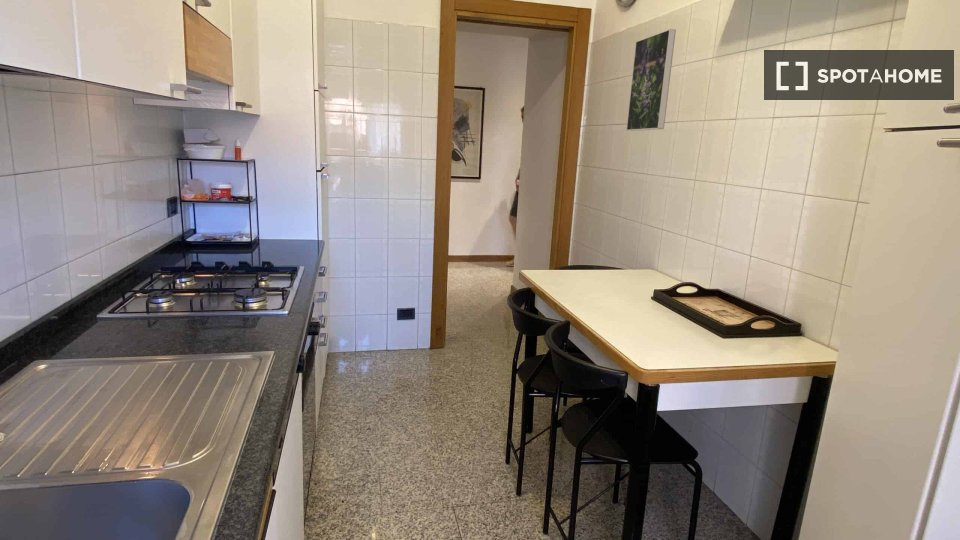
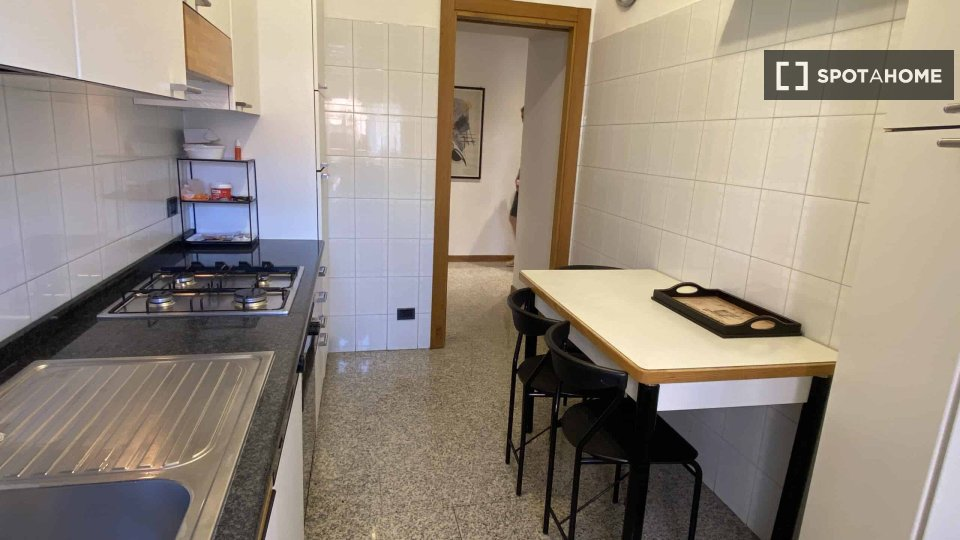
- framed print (649, 83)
